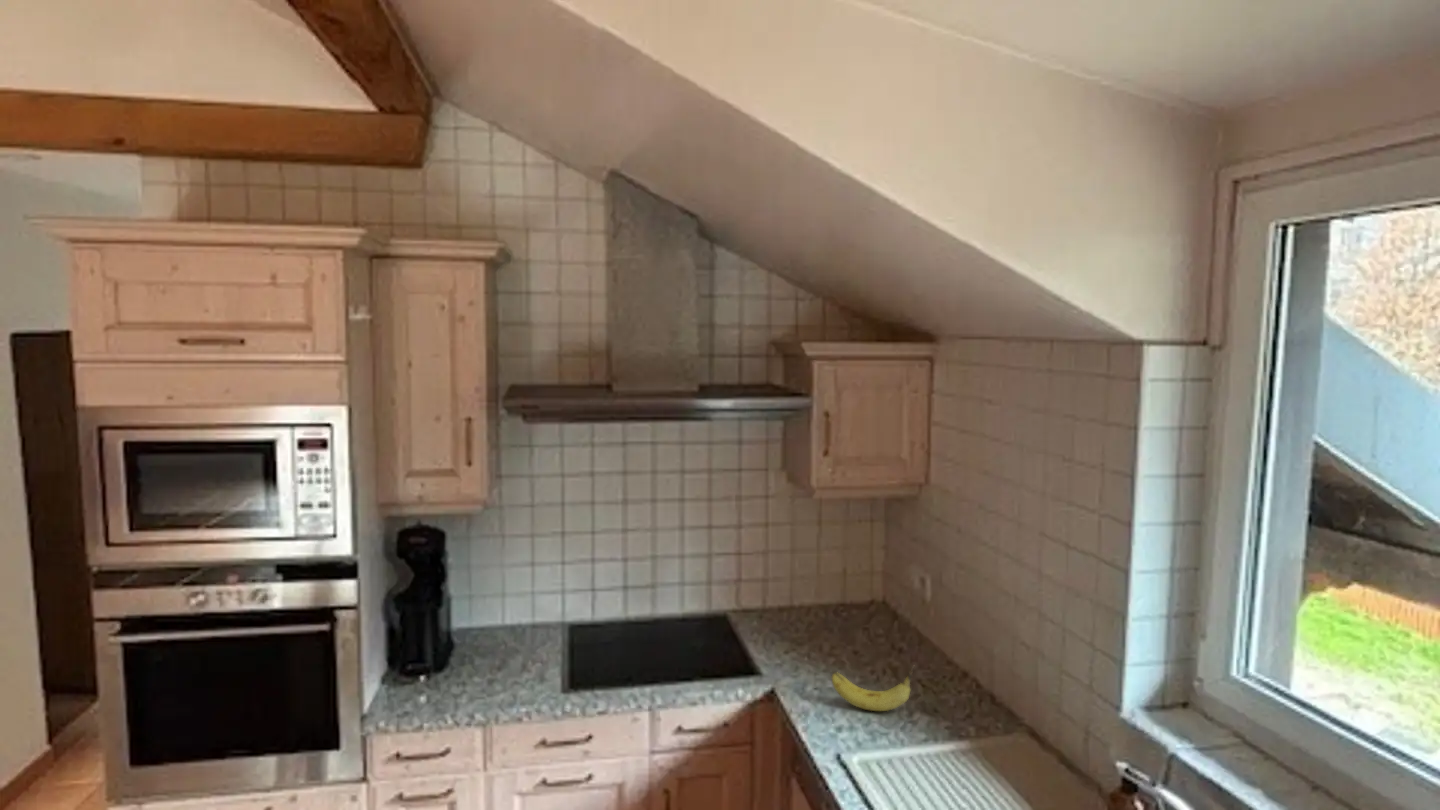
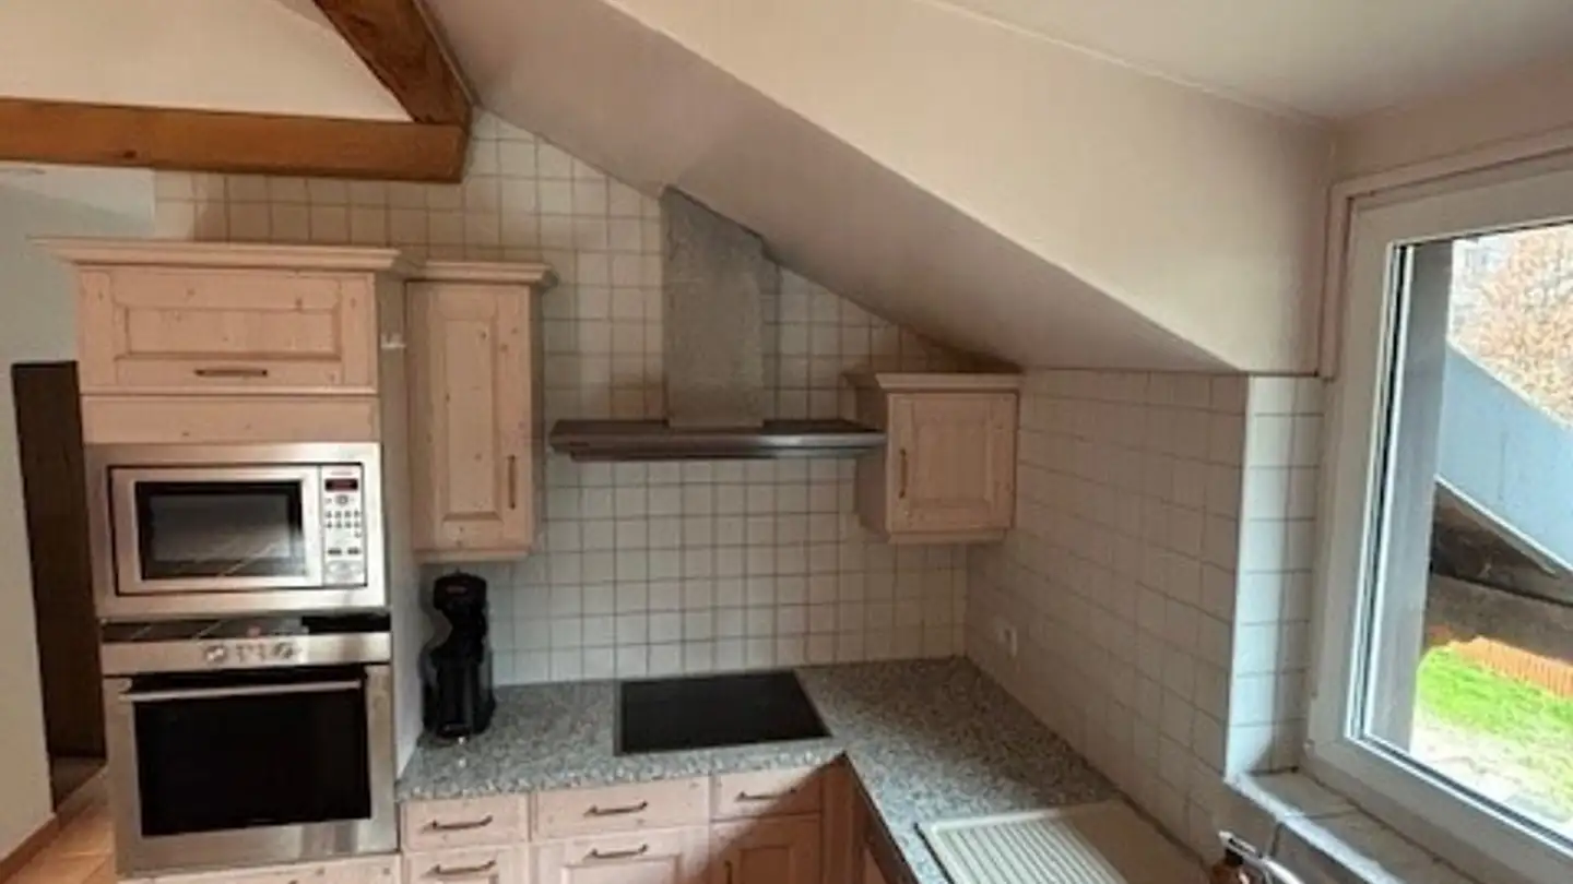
- fruit (869, 690)
